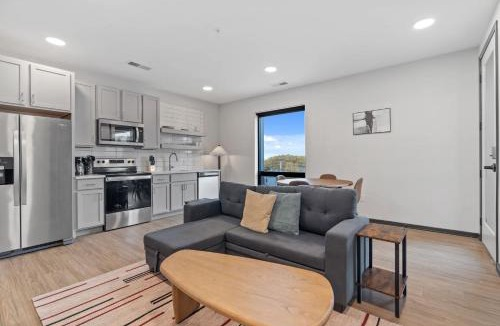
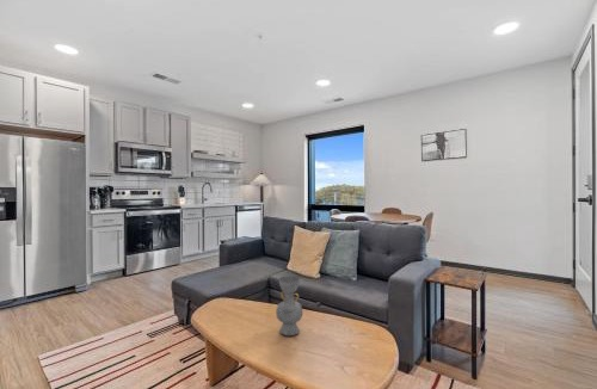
+ decorative vase (289, 304)
